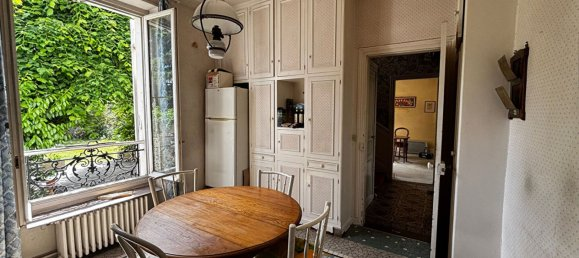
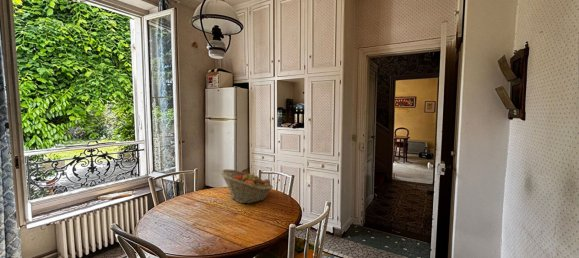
+ fruit basket (246, 183)
